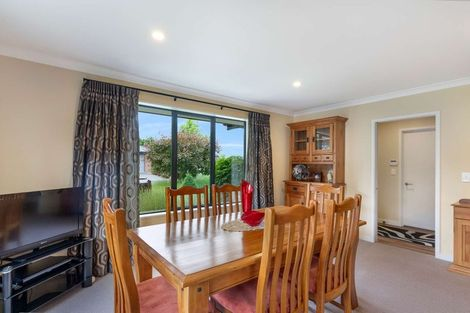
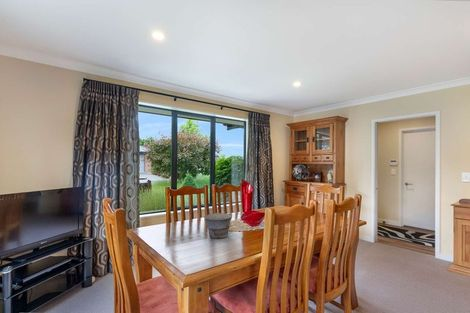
+ bowl (218, 225)
